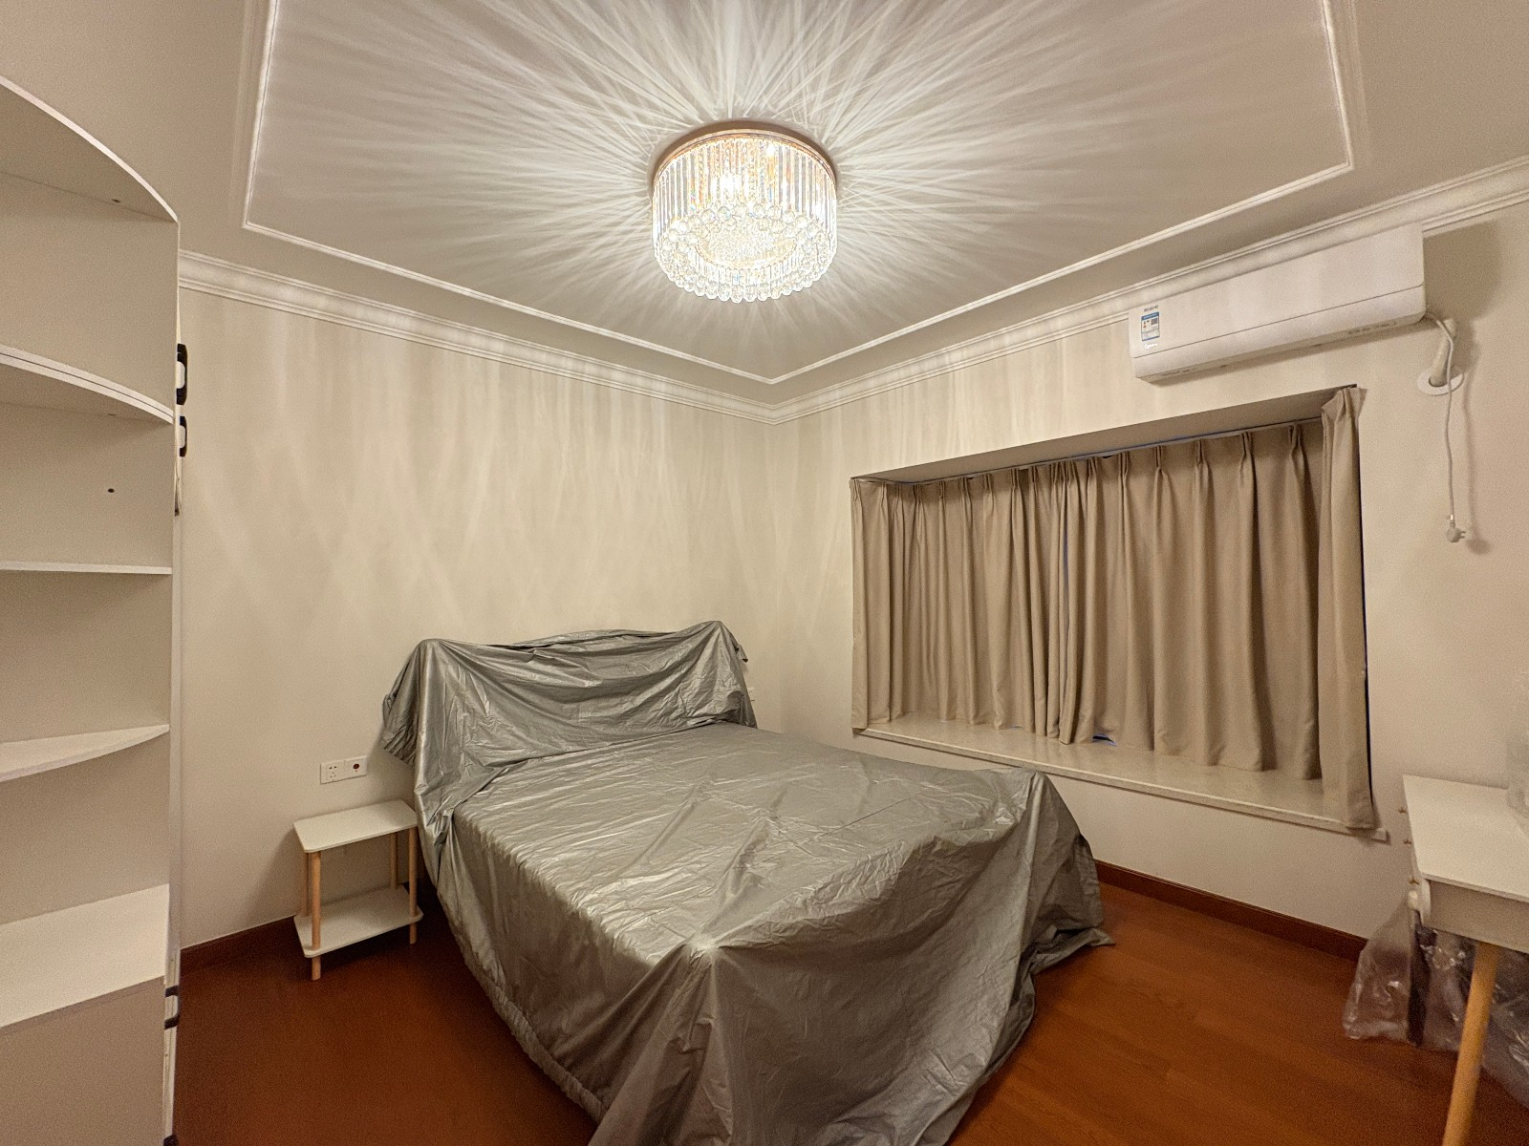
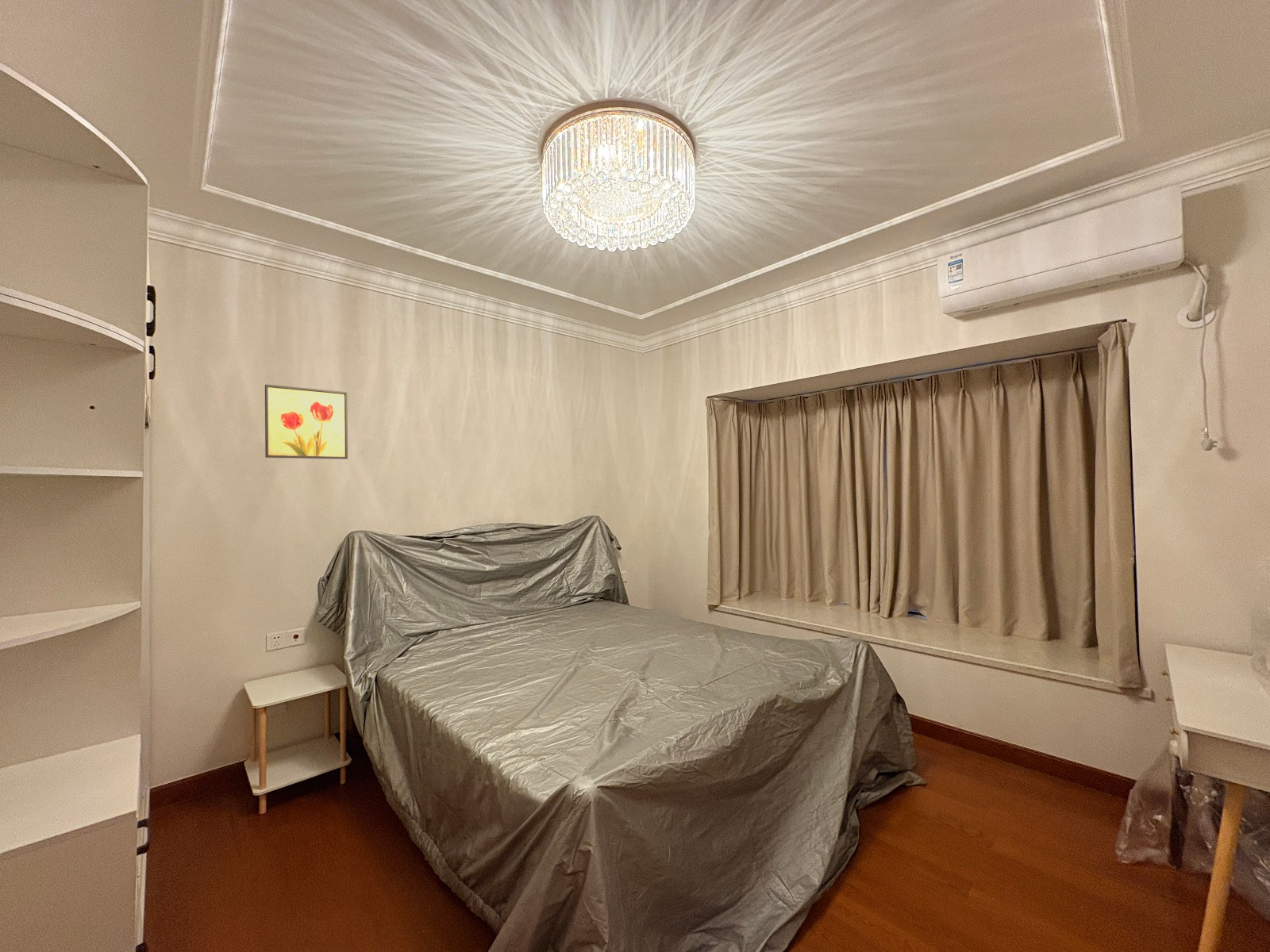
+ wall art (307, 423)
